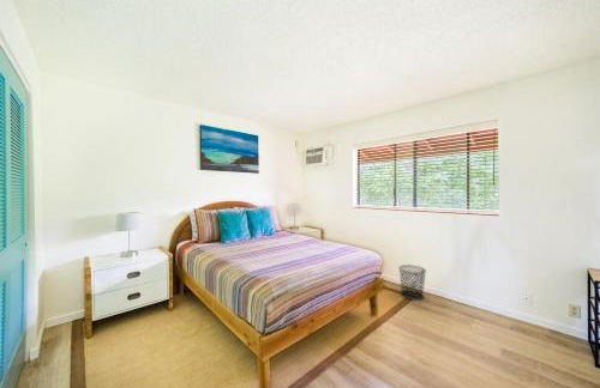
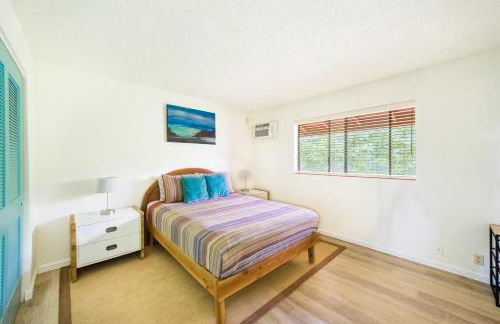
- waste bin (412, 281)
